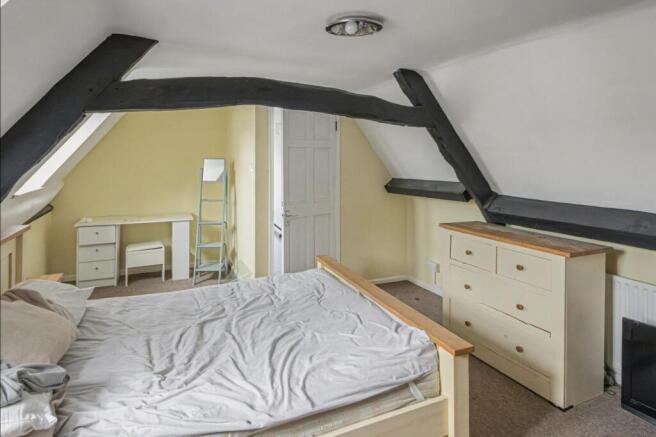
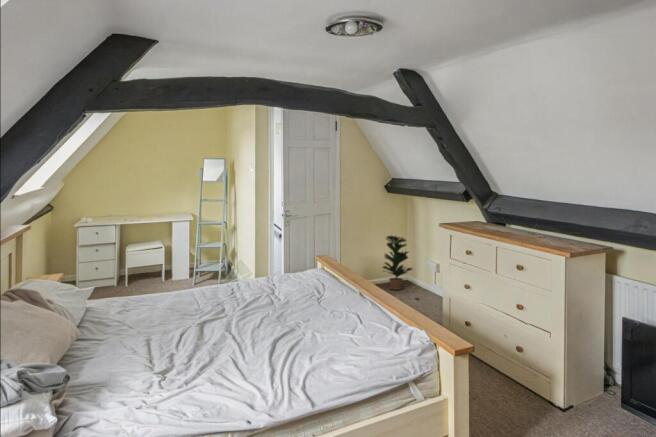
+ potted plant (394, 261)
